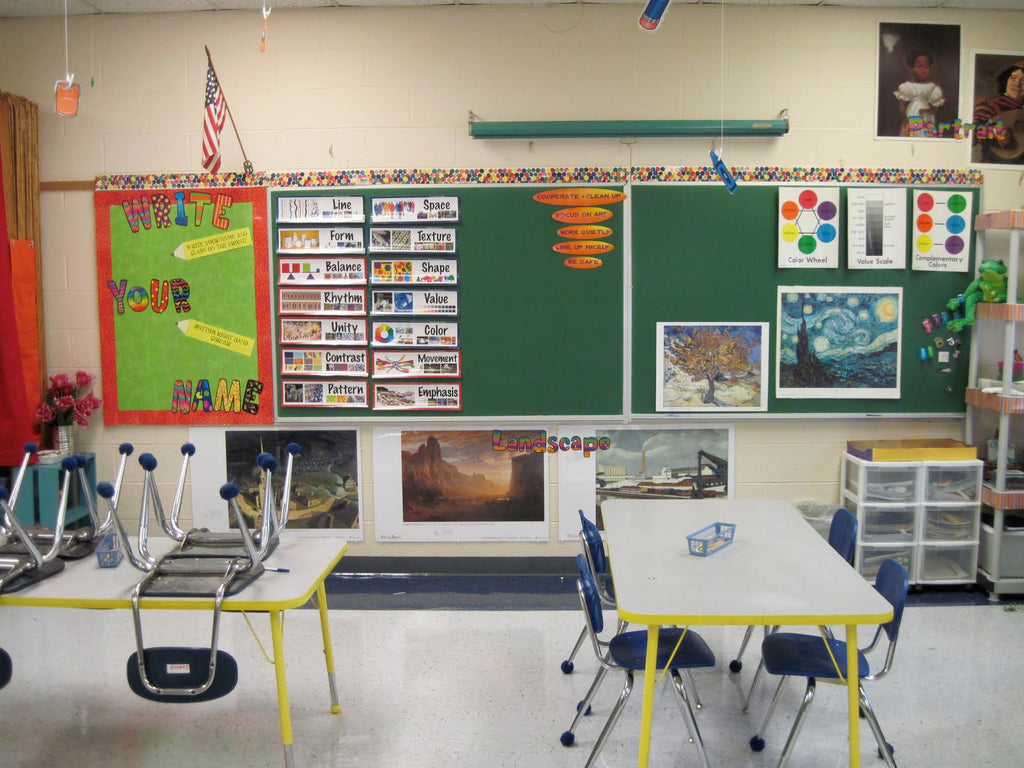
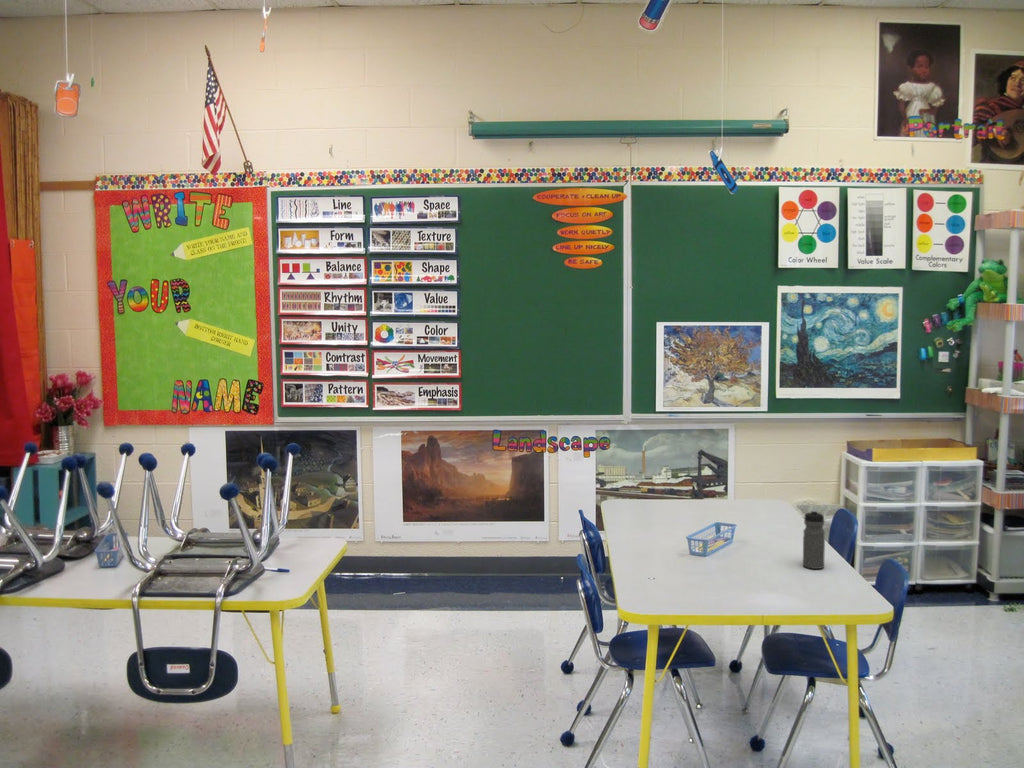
+ water bottle (813, 538)
